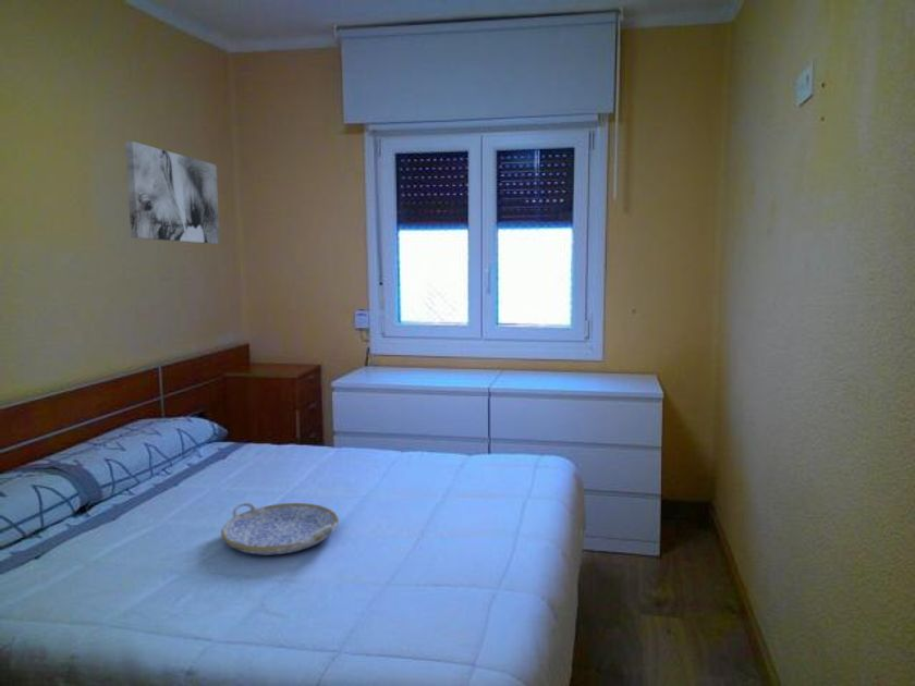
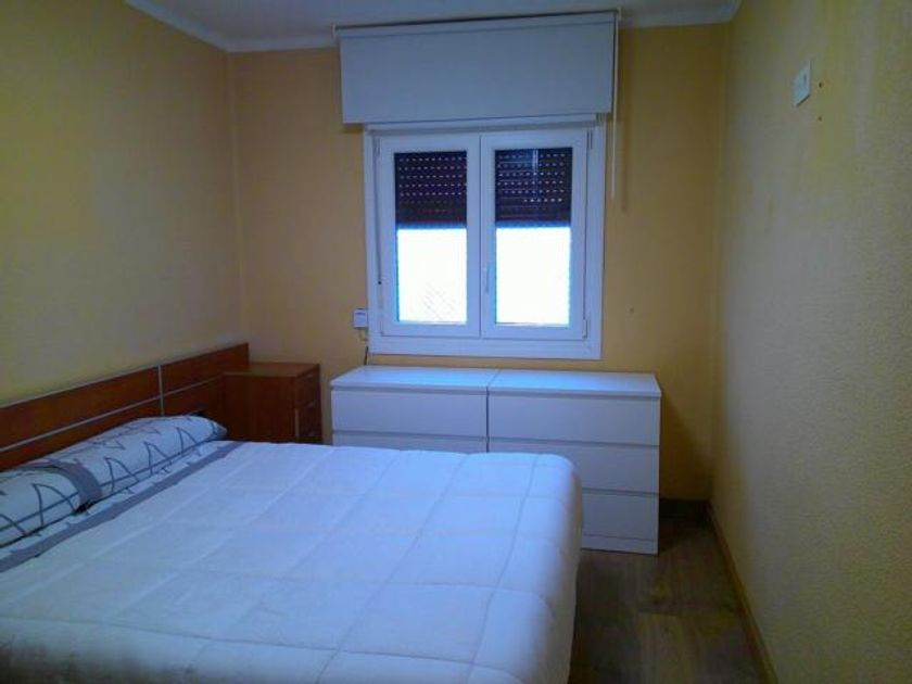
- serving tray (281, 526)
- wall art (176, 197)
